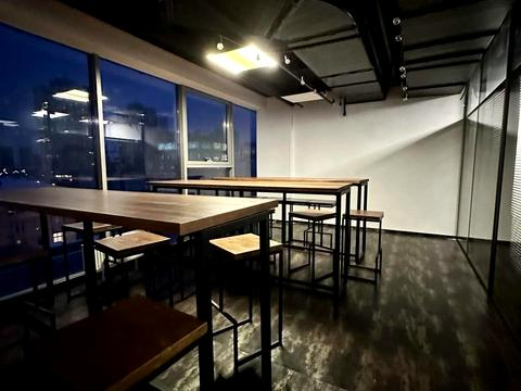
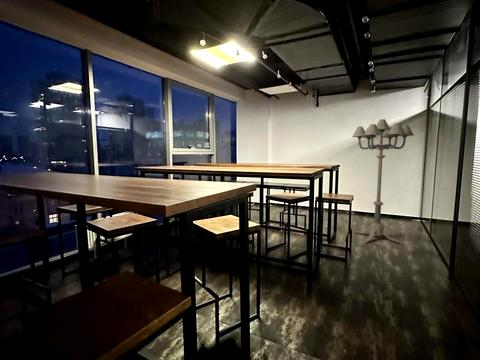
+ floor lamp (379, 180)
